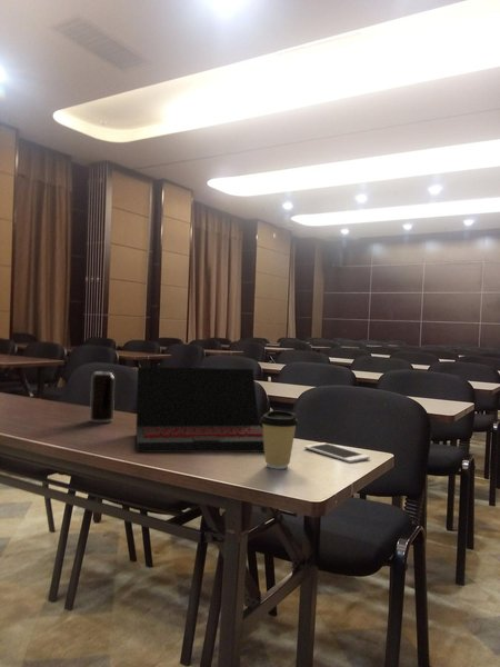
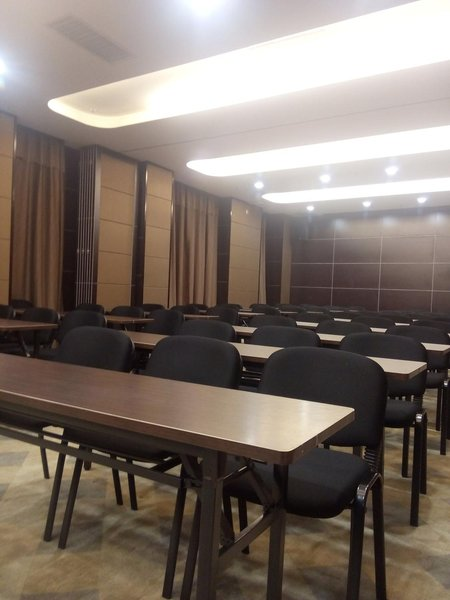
- cell phone (336, 451)
- laptop (201, 405)
- coffee cup (278, 439)
- beverage can (102, 396)
